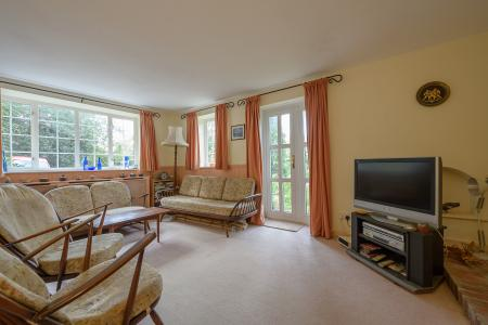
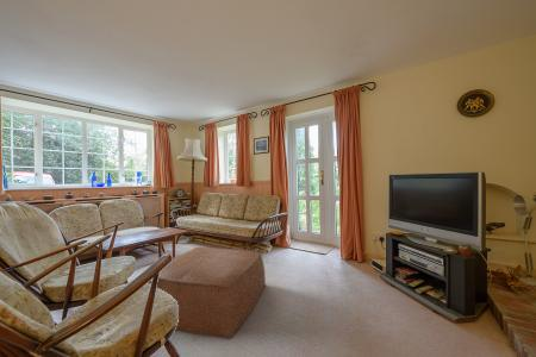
+ ottoman (208, 278)
